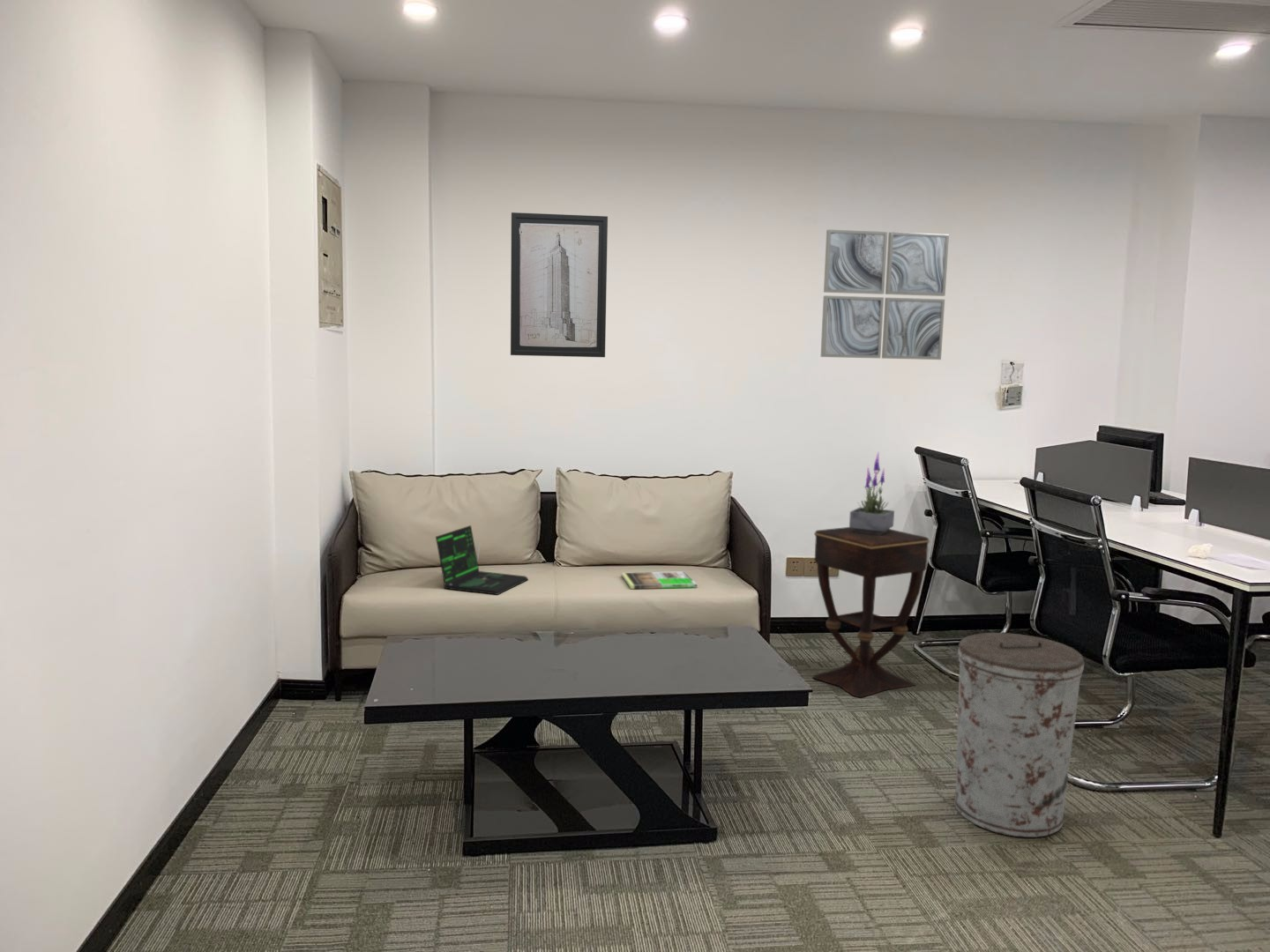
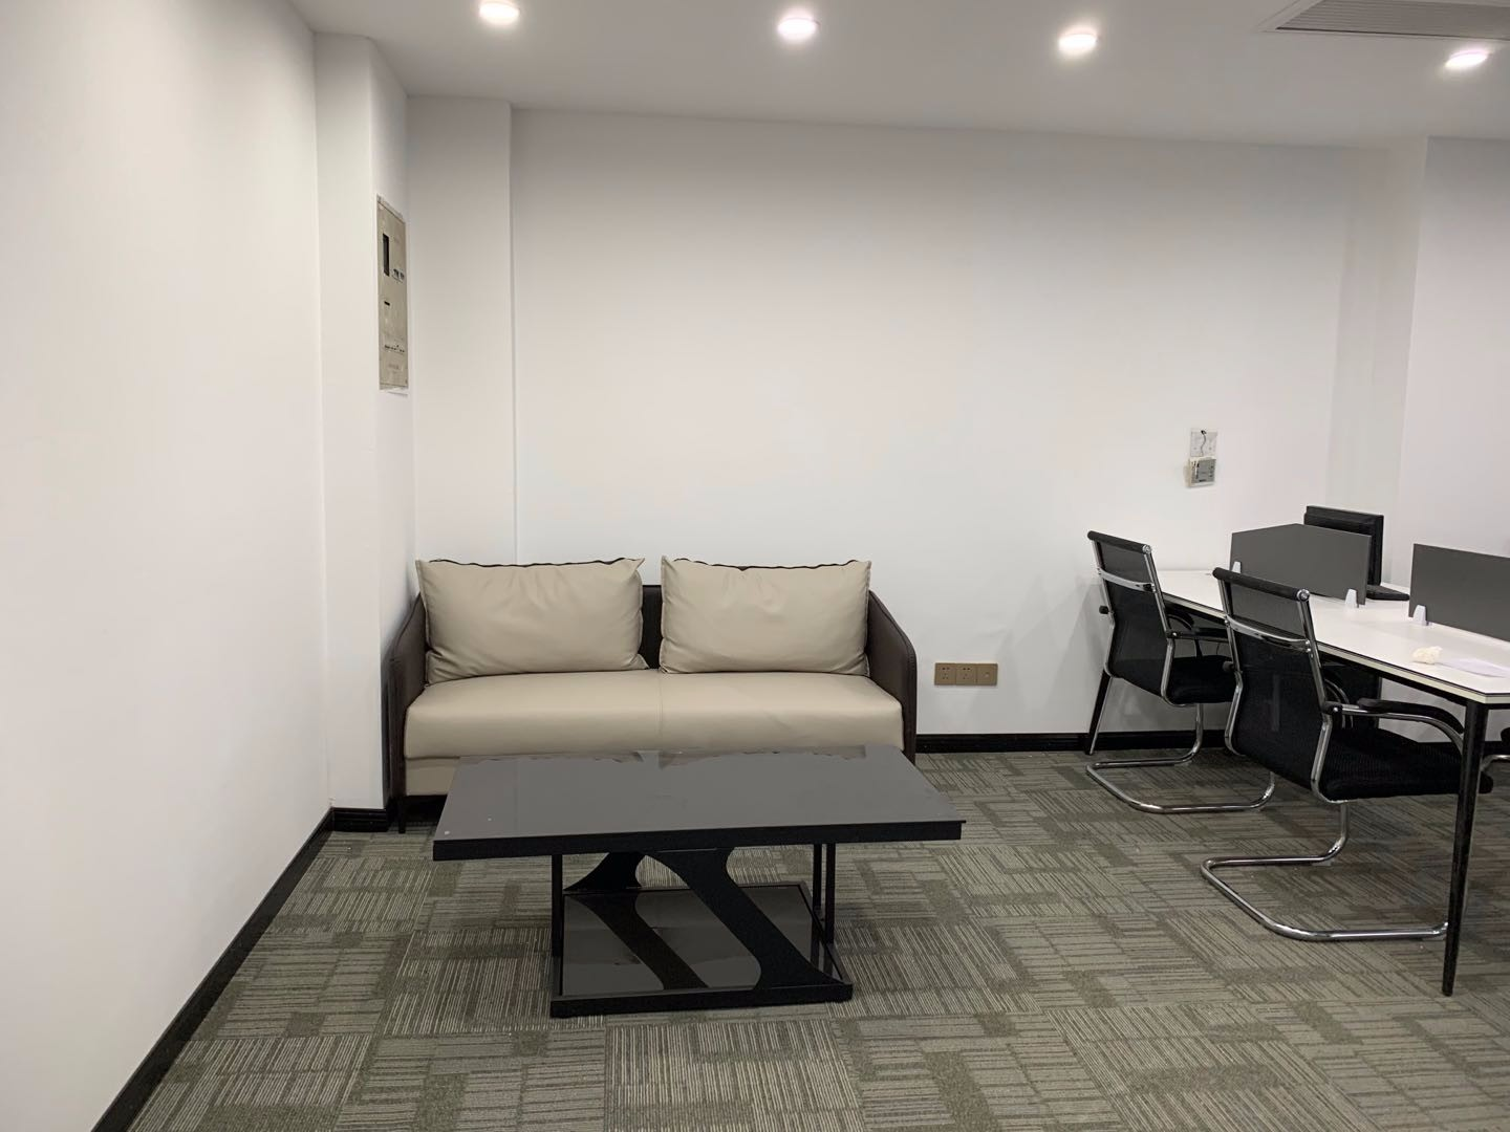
- potted plant (873, 491)
- wall art (558, 286)
- wall art (883, 297)
- laptop (478, 555)
- side table (868, 607)
- trash can (1013, 727)
- magazine (658, 579)
